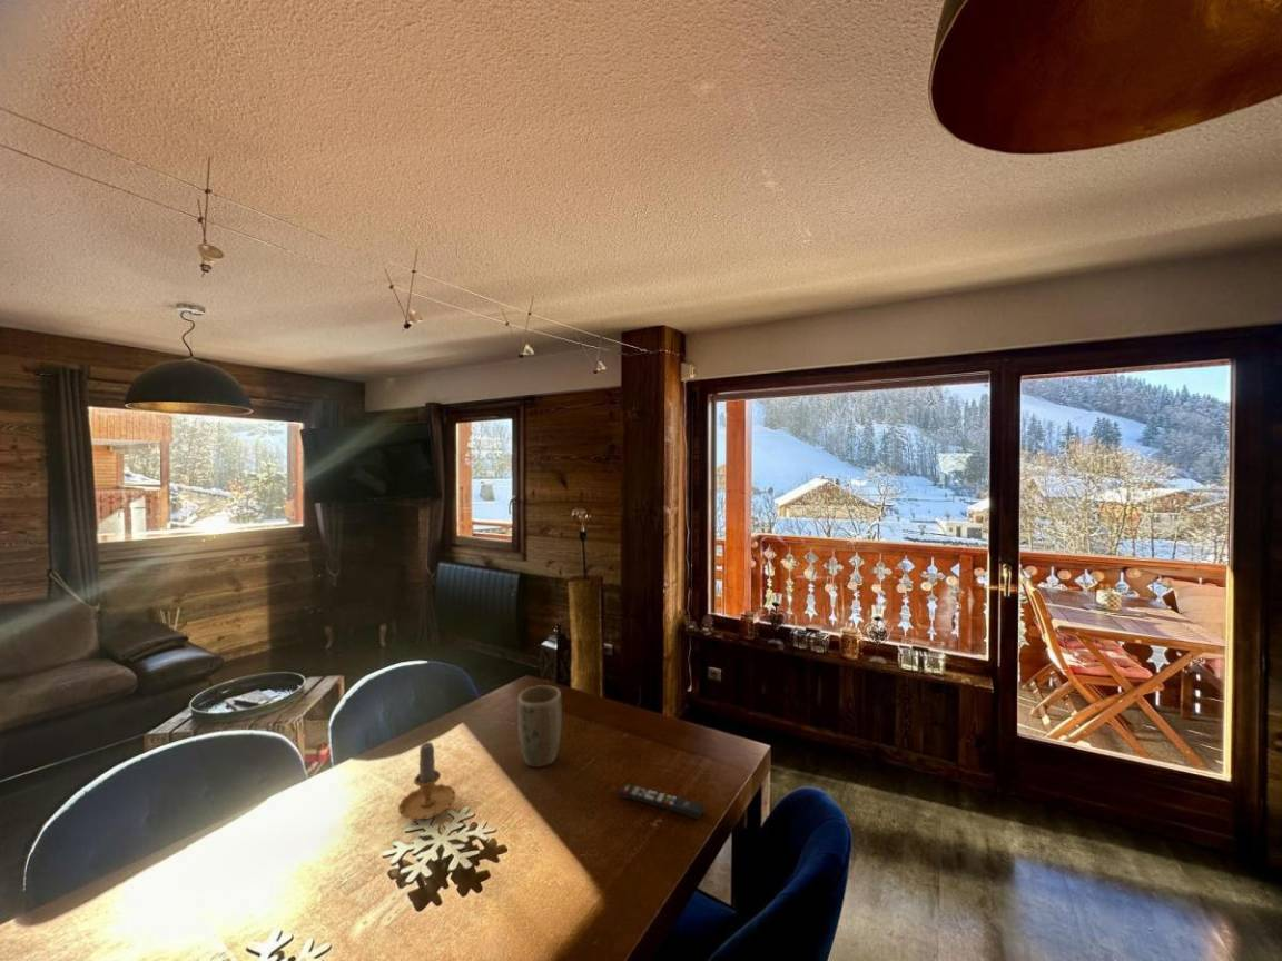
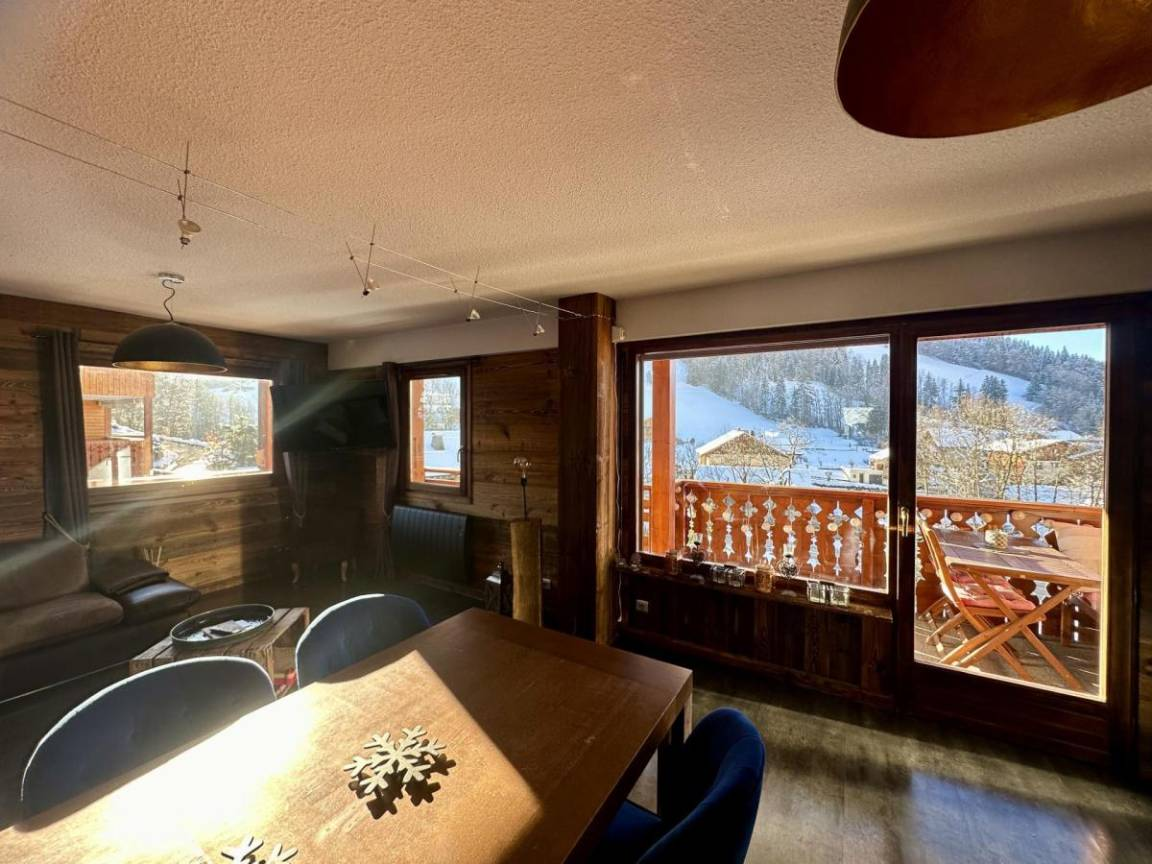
- plant pot (540, 725)
- candle (426, 772)
- remote control (660, 800)
